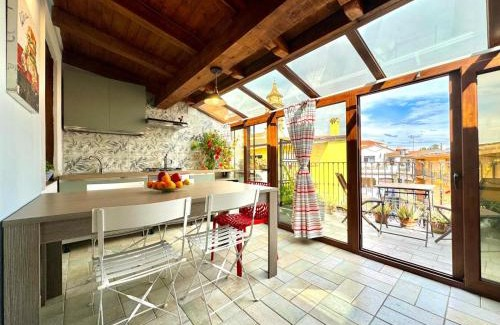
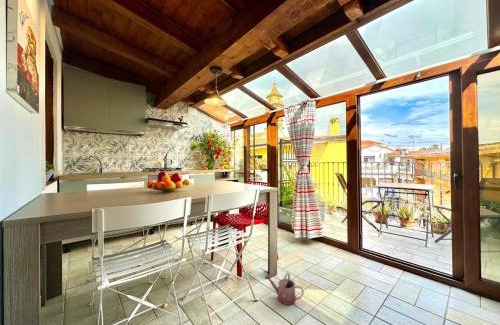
+ watering can (283, 285)
